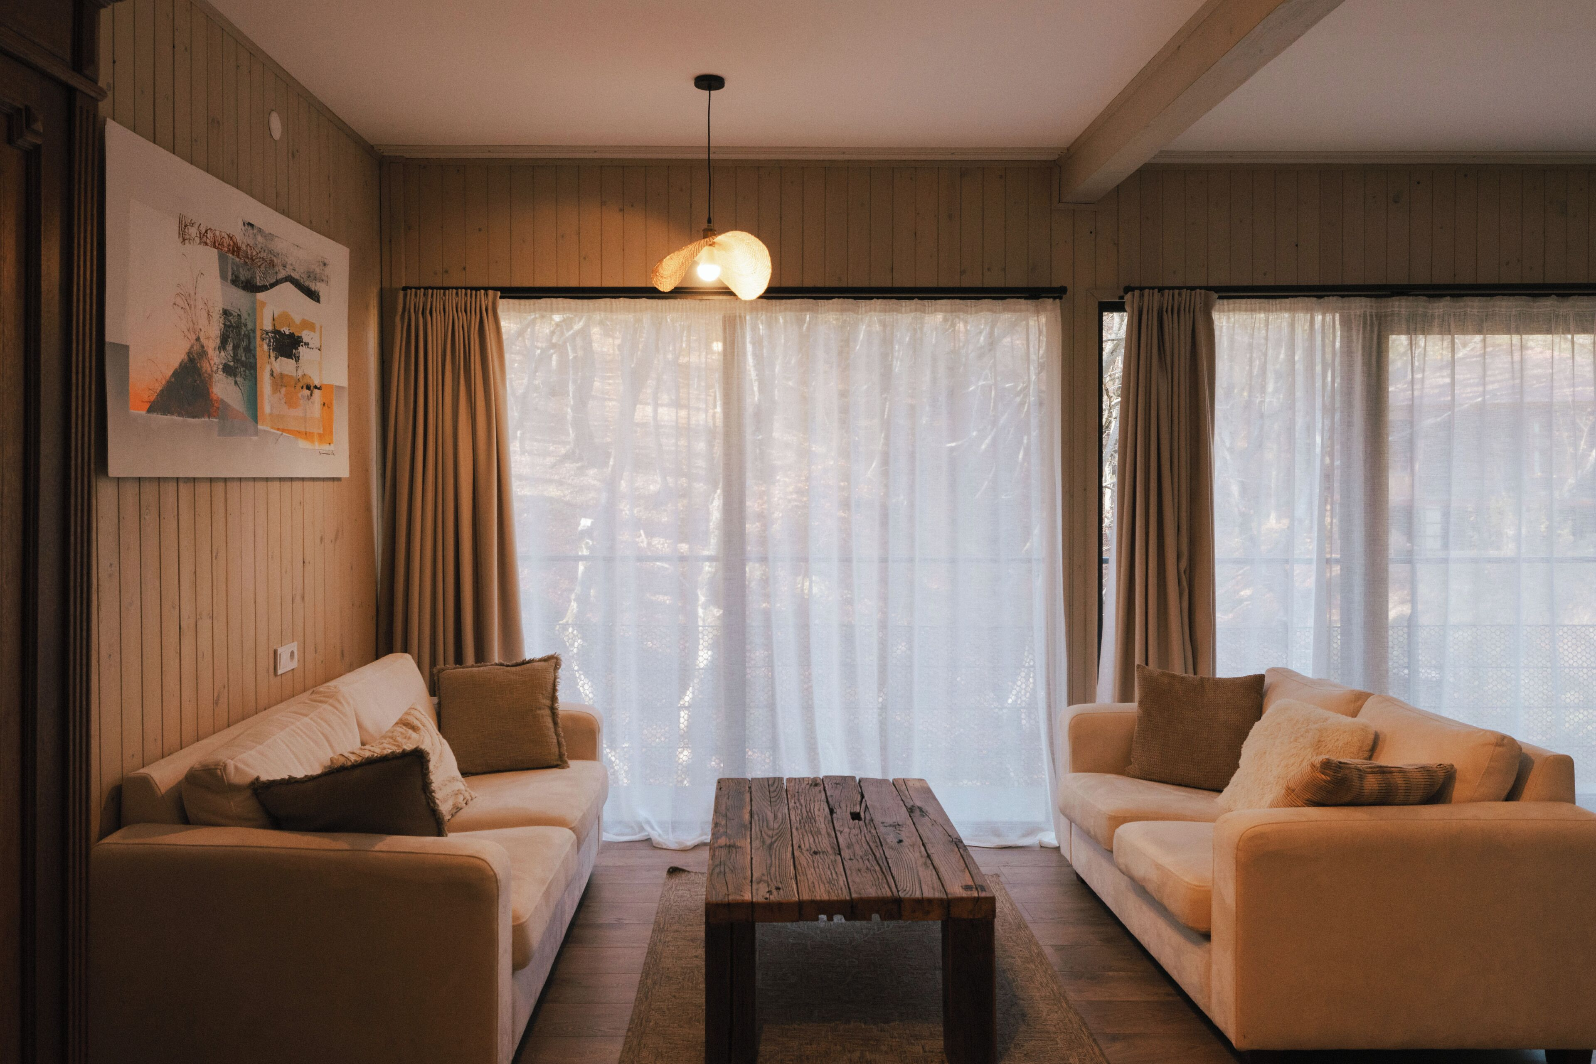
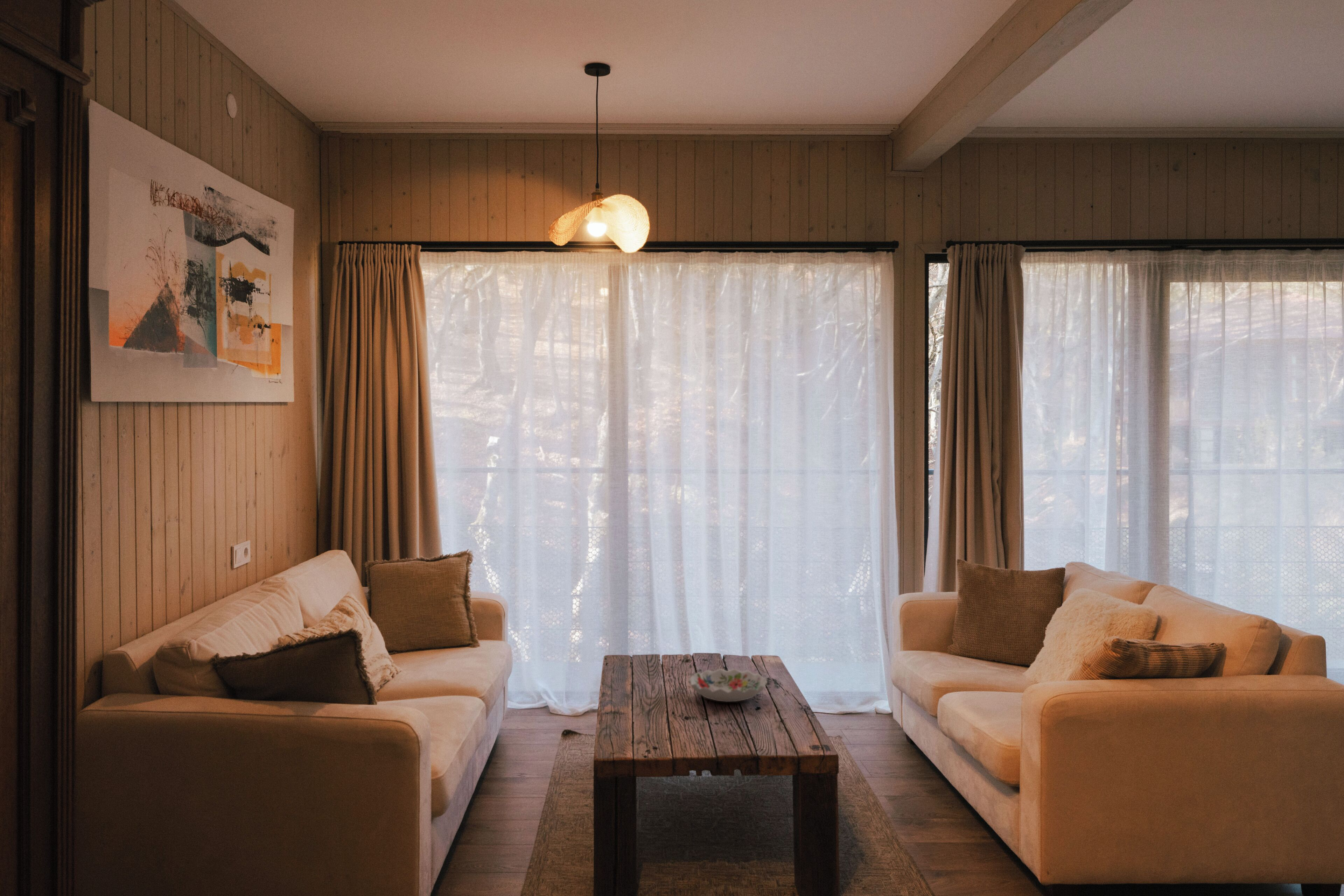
+ decorative bowl (728, 688)
